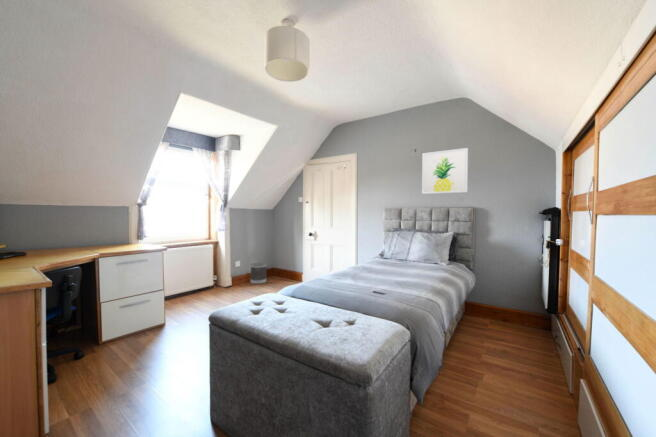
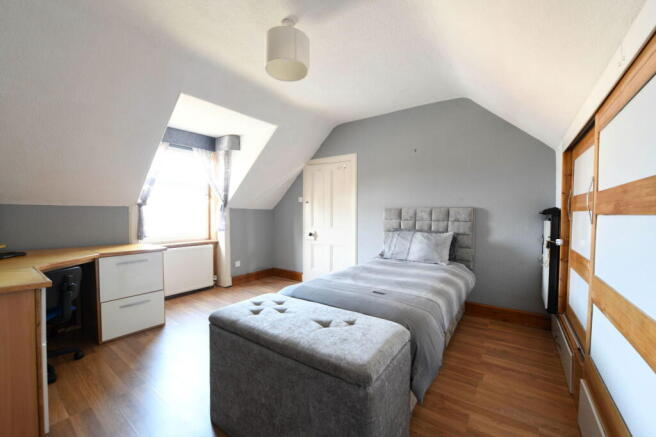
- wastebasket (258, 273)
- wall art (444, 172)
